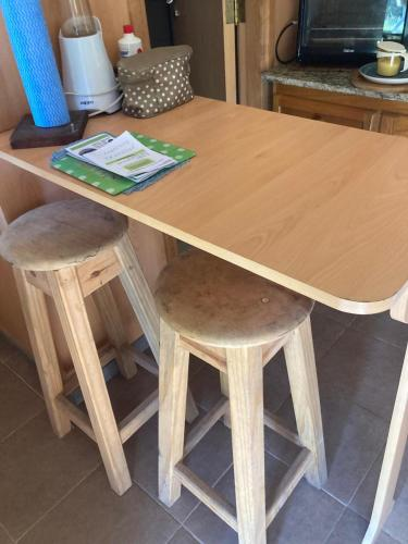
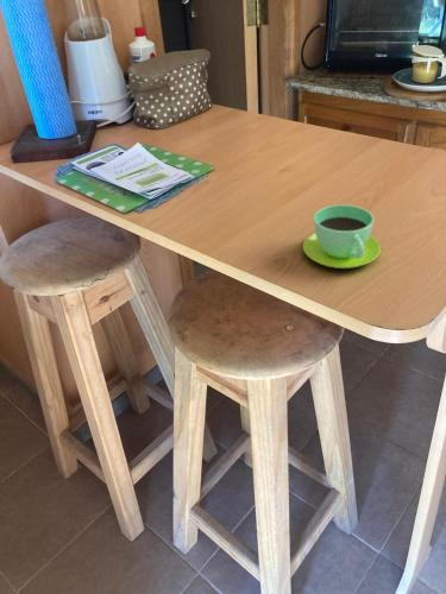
+ cup (341, 236)
